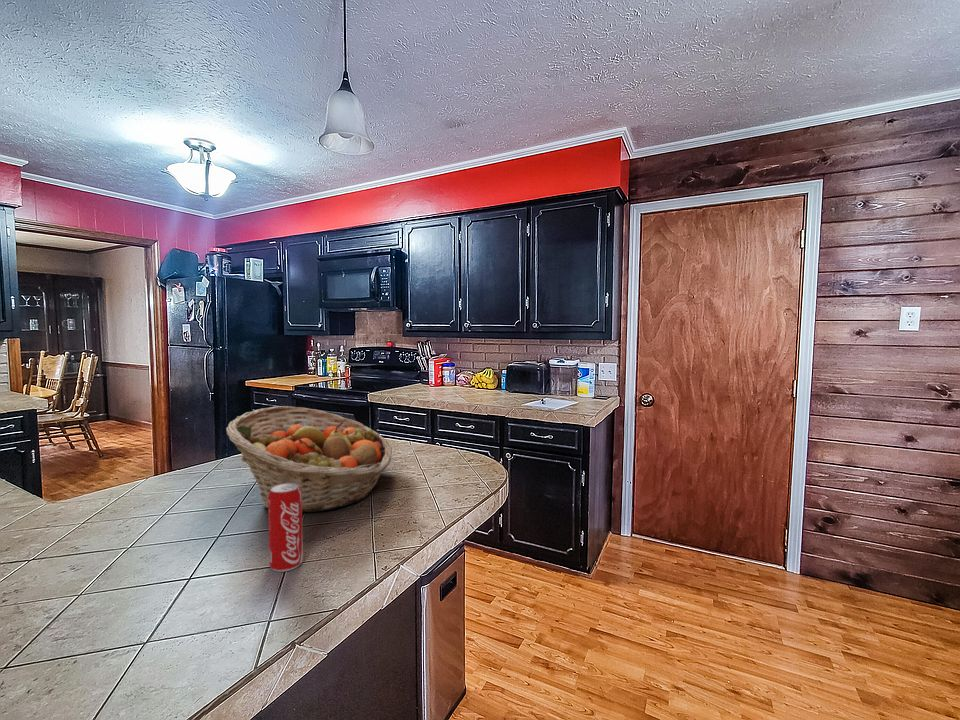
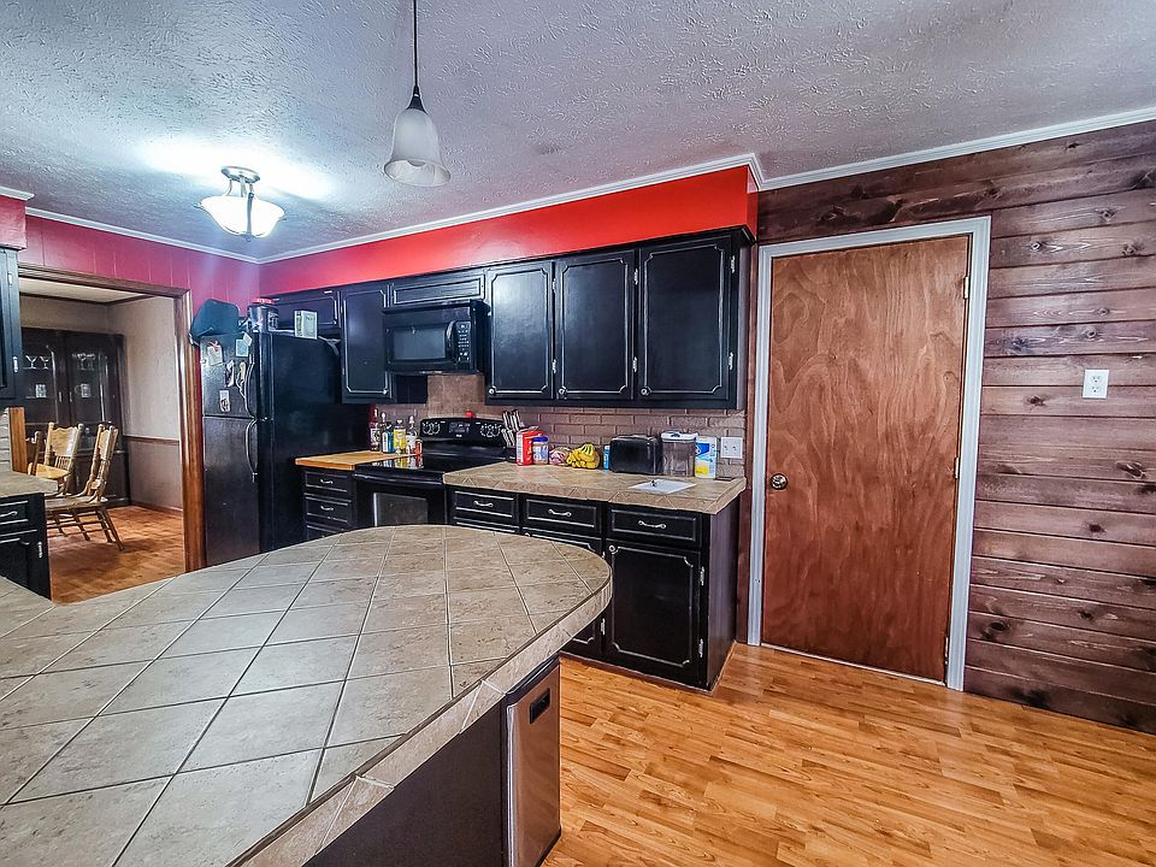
- beverage can (285, 525)
- fruit basket (316, 450)
